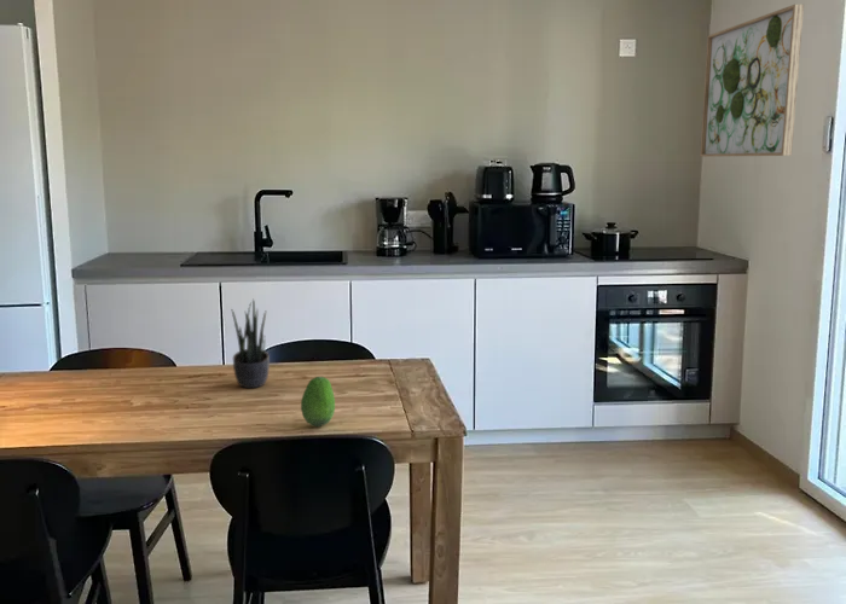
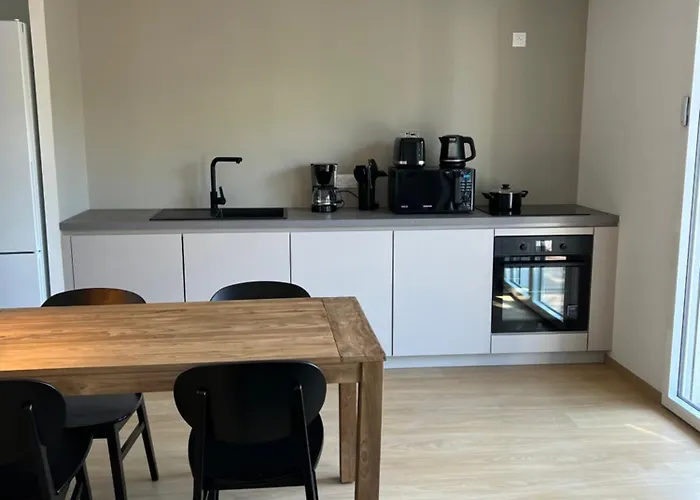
- potted plant (250, 343)
- fruit (318, 401)
- wall art (743, 89)
